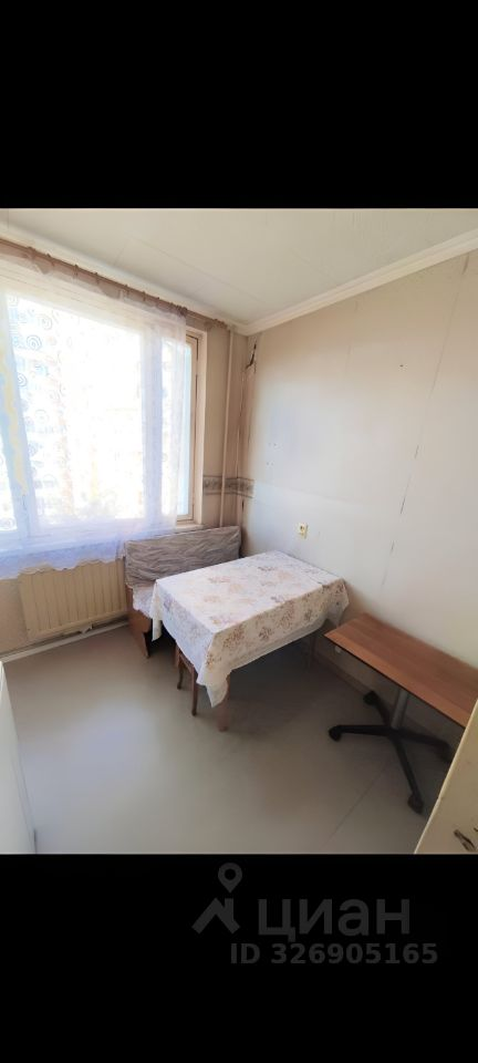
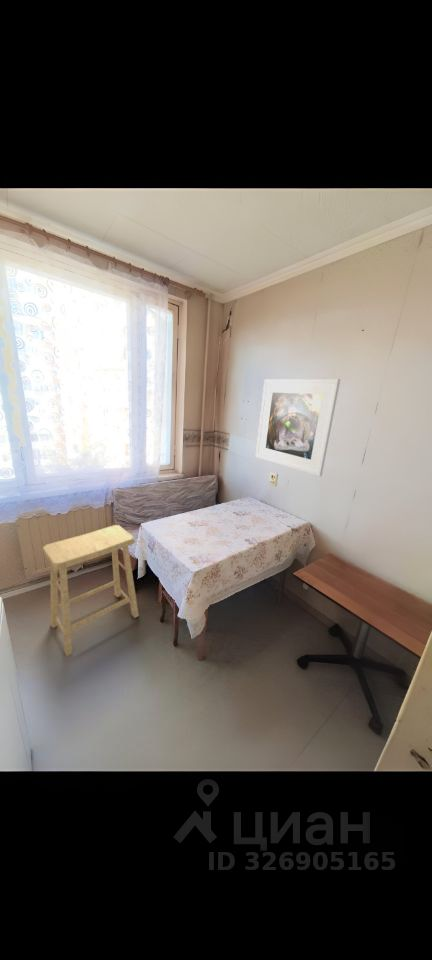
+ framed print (291, 424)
+ stool (96, 588)
